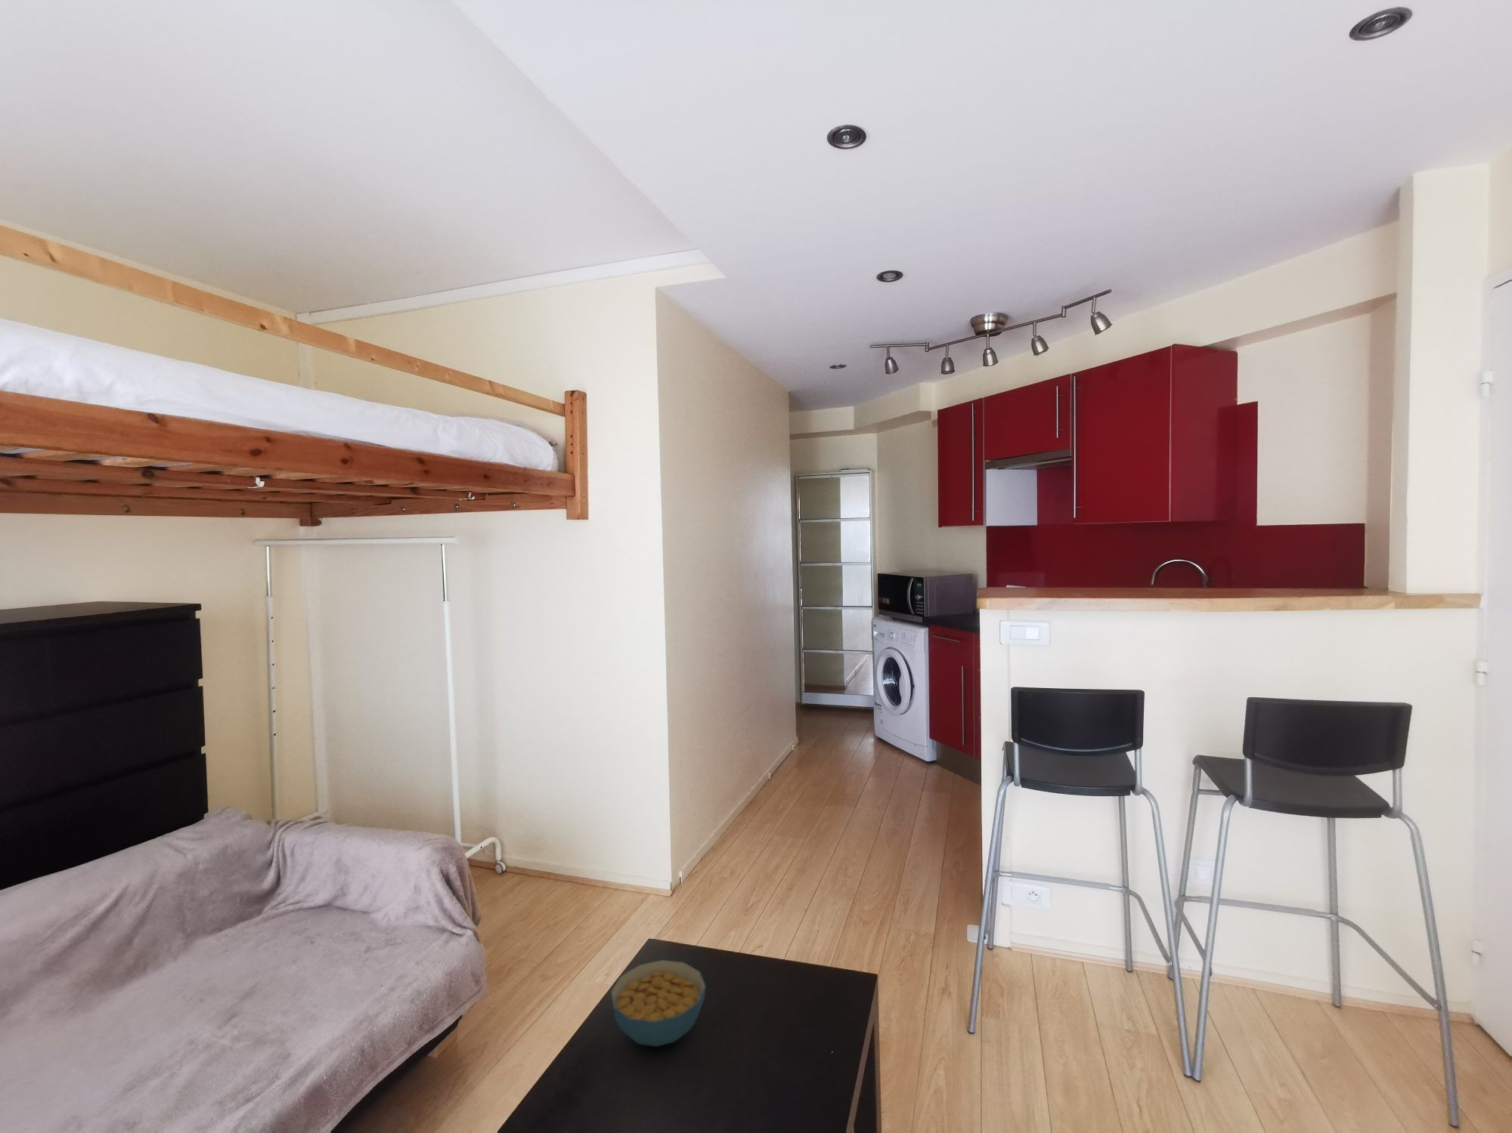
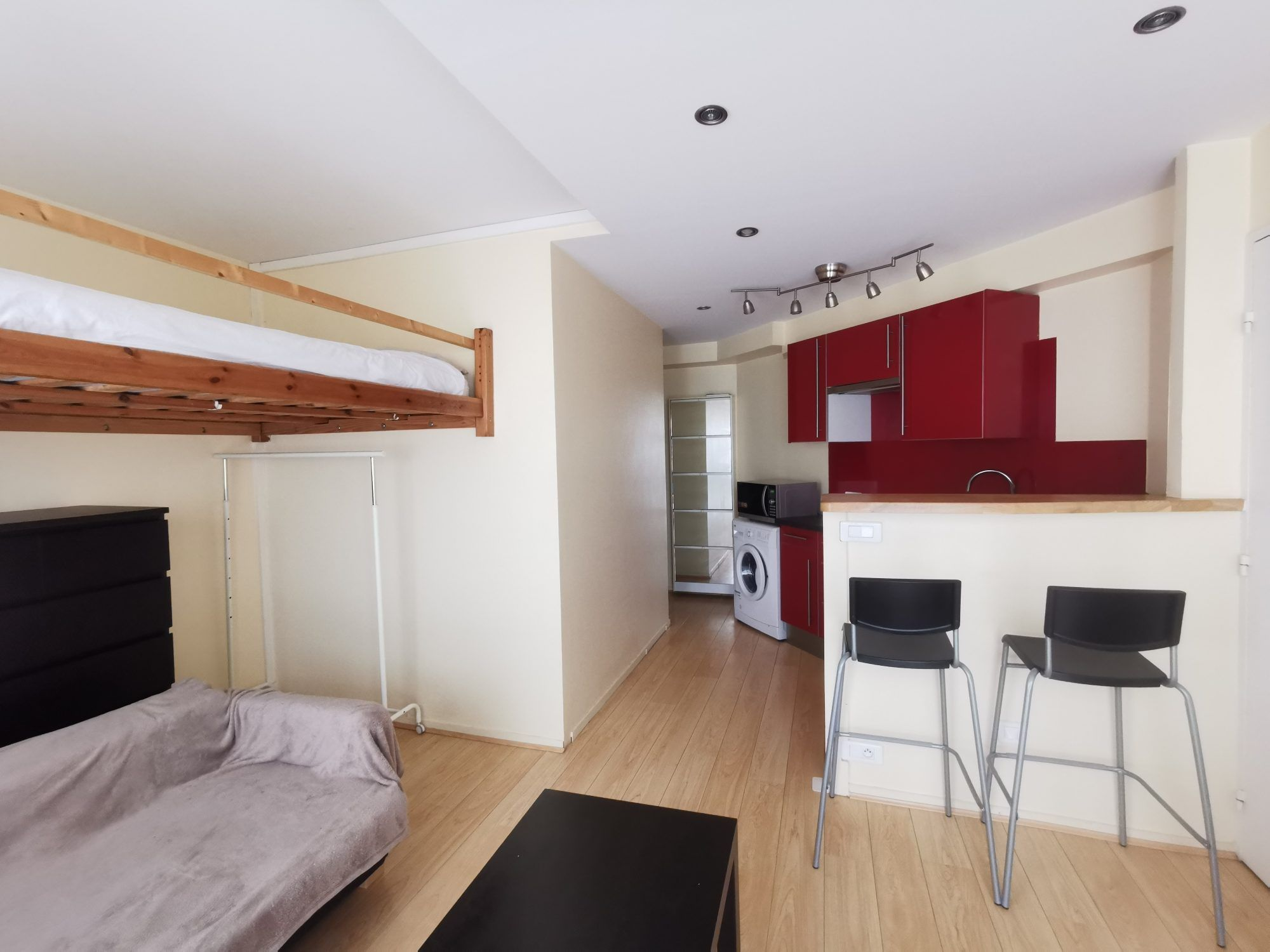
- cereal bowl (658, 1012)
